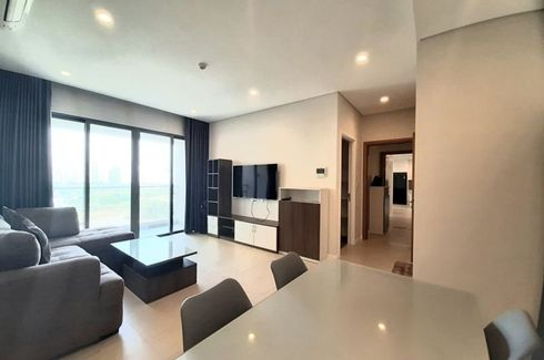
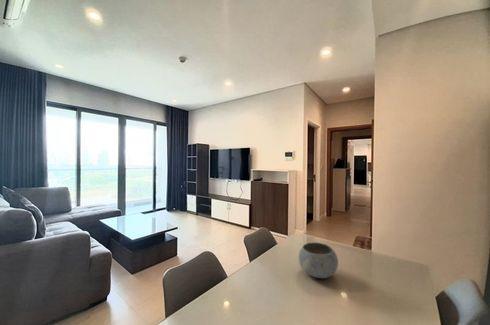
+ bowl (317, 260)
